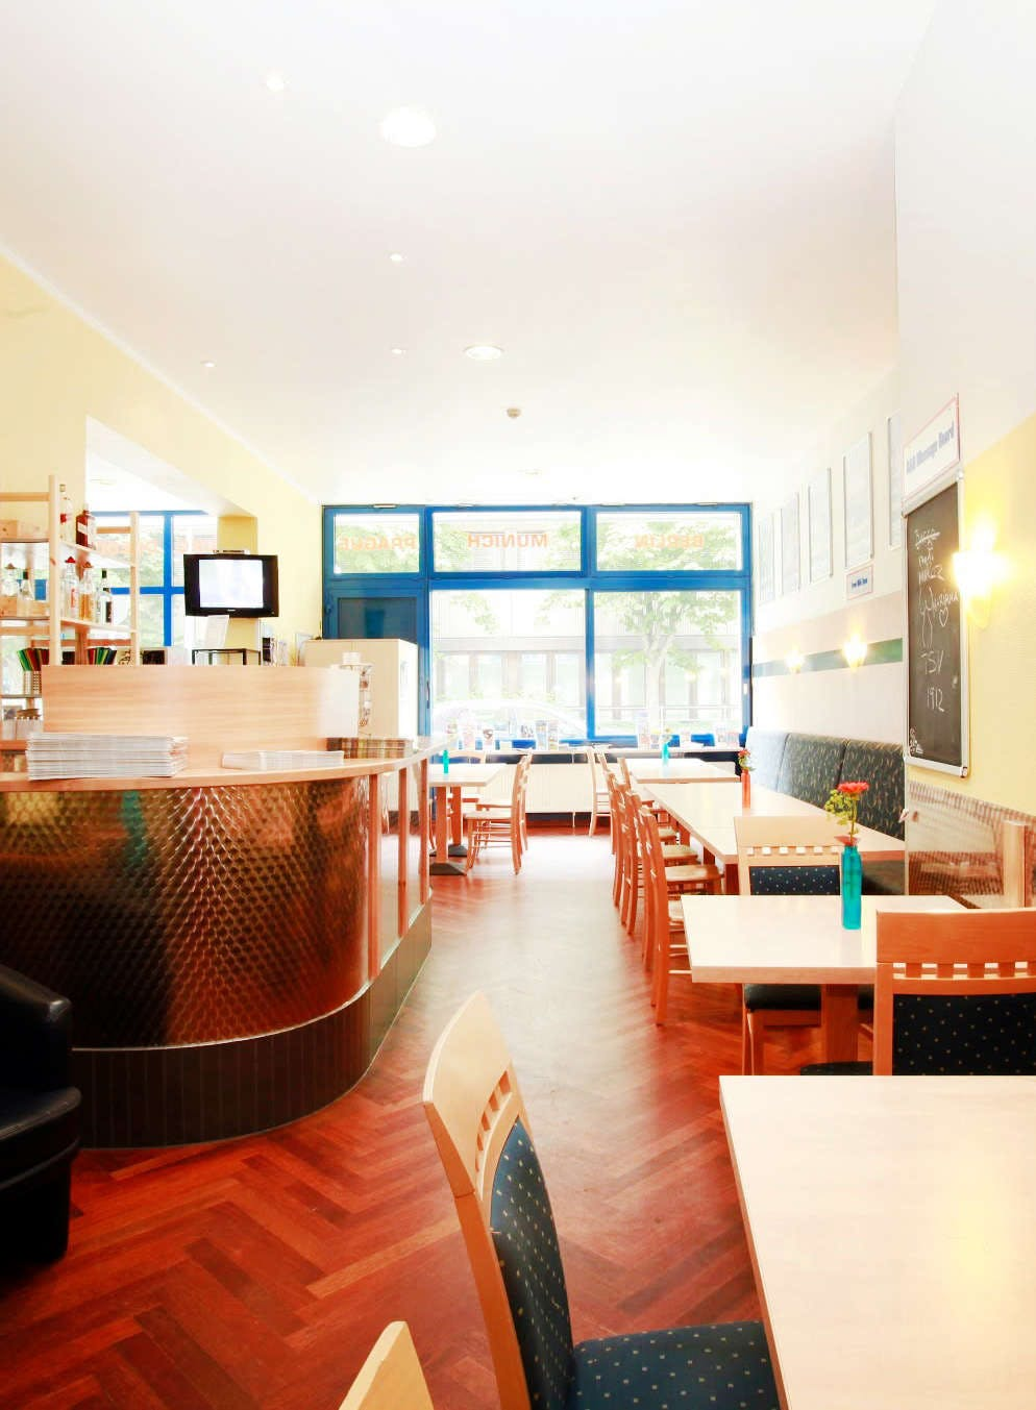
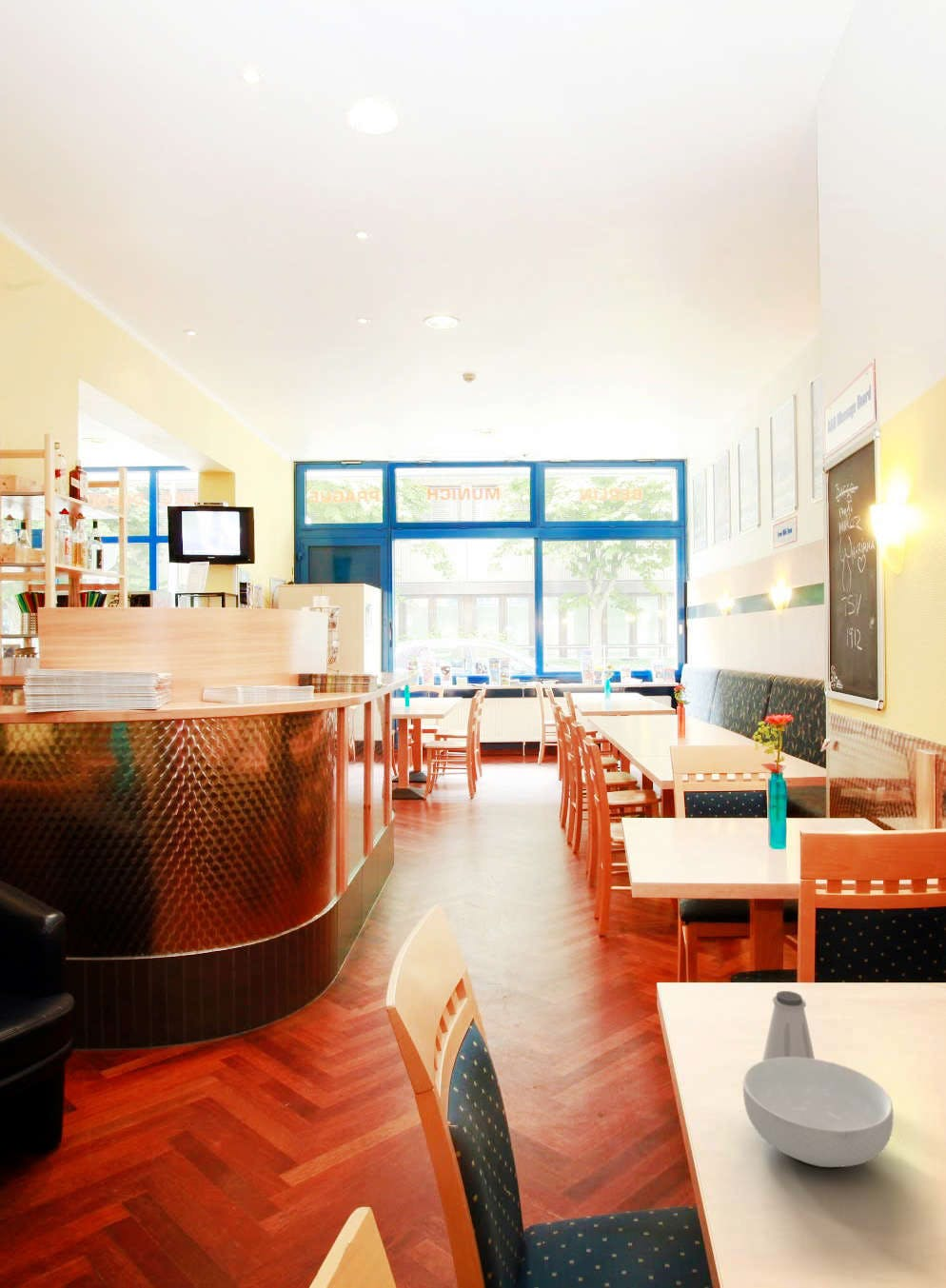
+ saltshaker (789, 1030)
+ cereal bowl (816, 1119)
